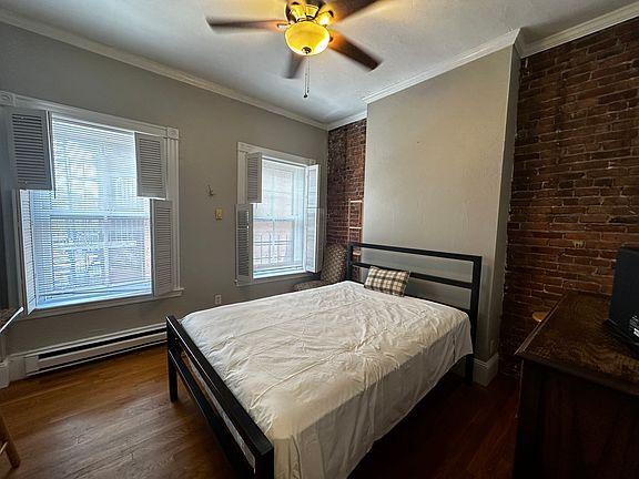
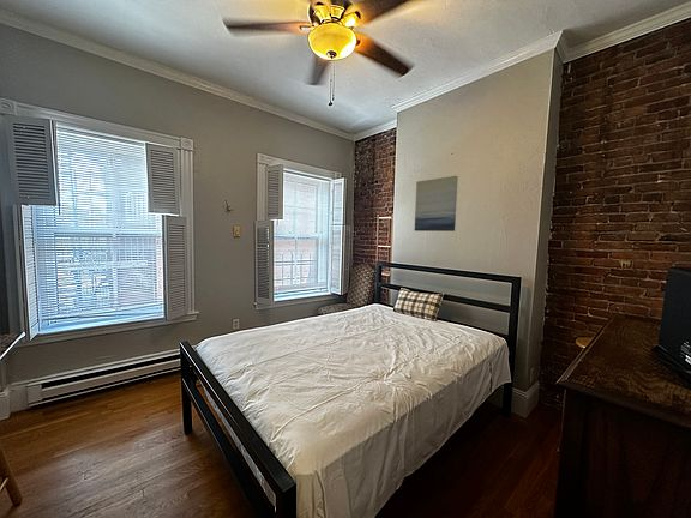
+ wall art (434, 205)
